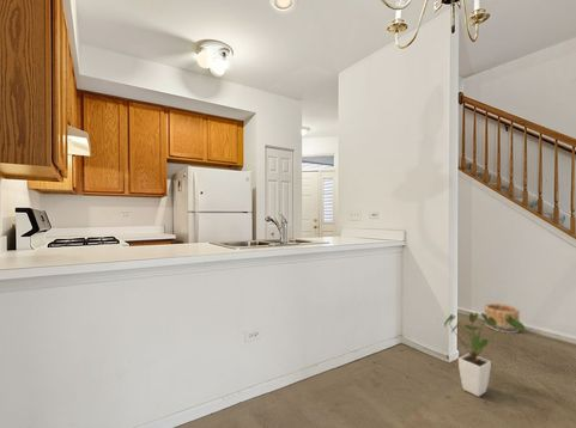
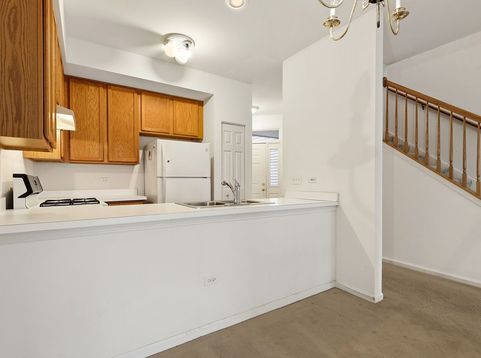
- house plant (479, 351)
- basket (501, 317)
